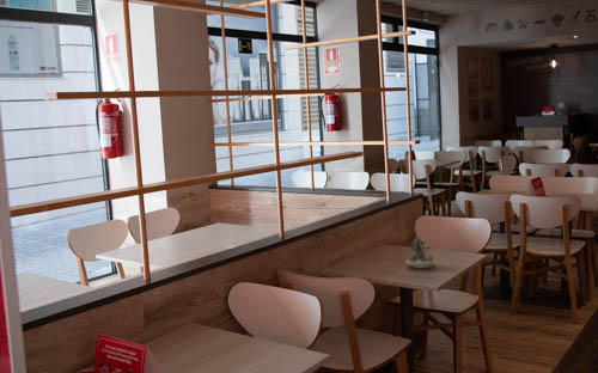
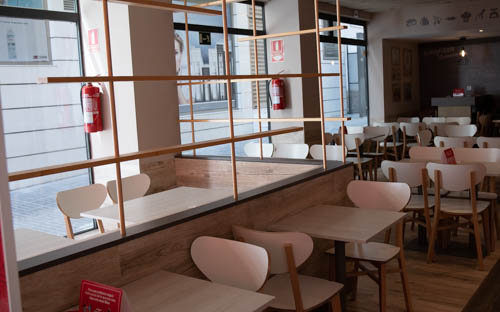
- succulent planter (419, 250)
